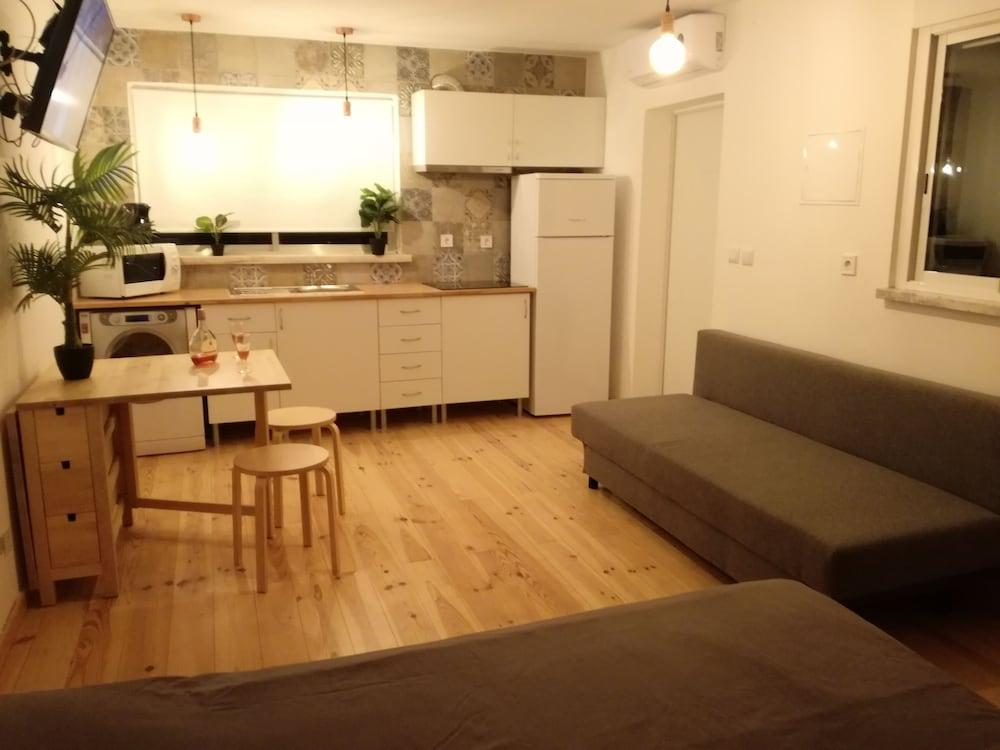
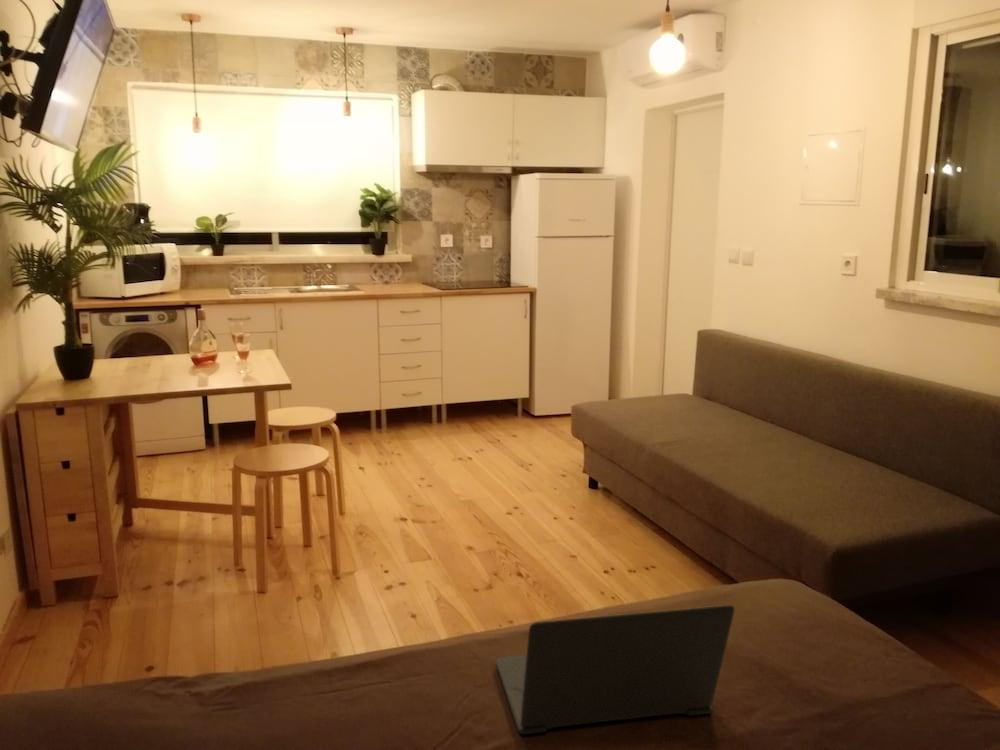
+ laptop (605, 637)
